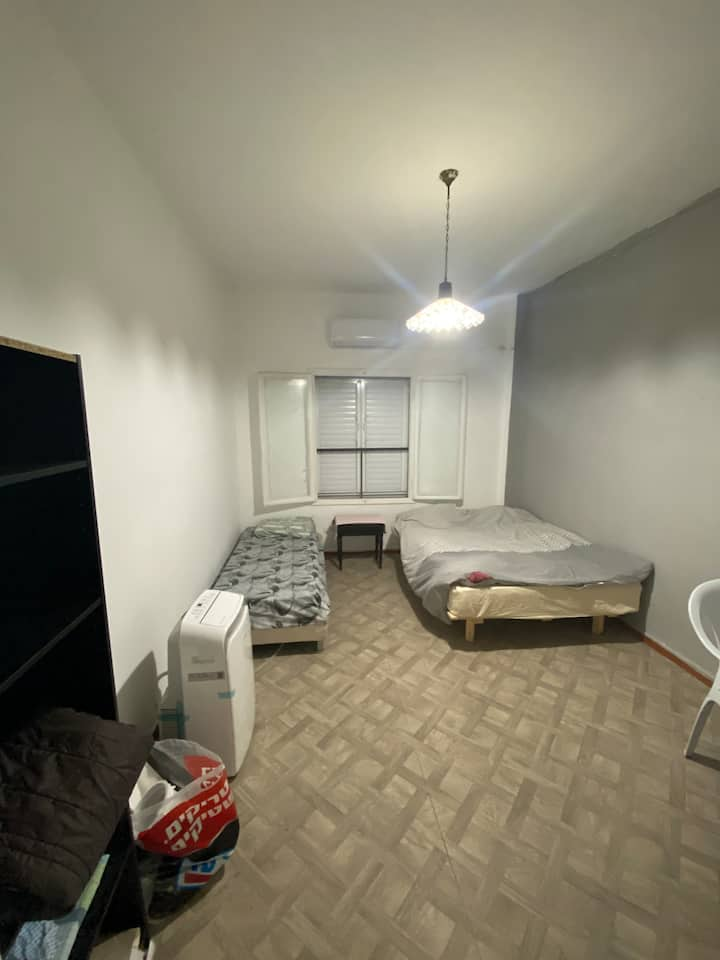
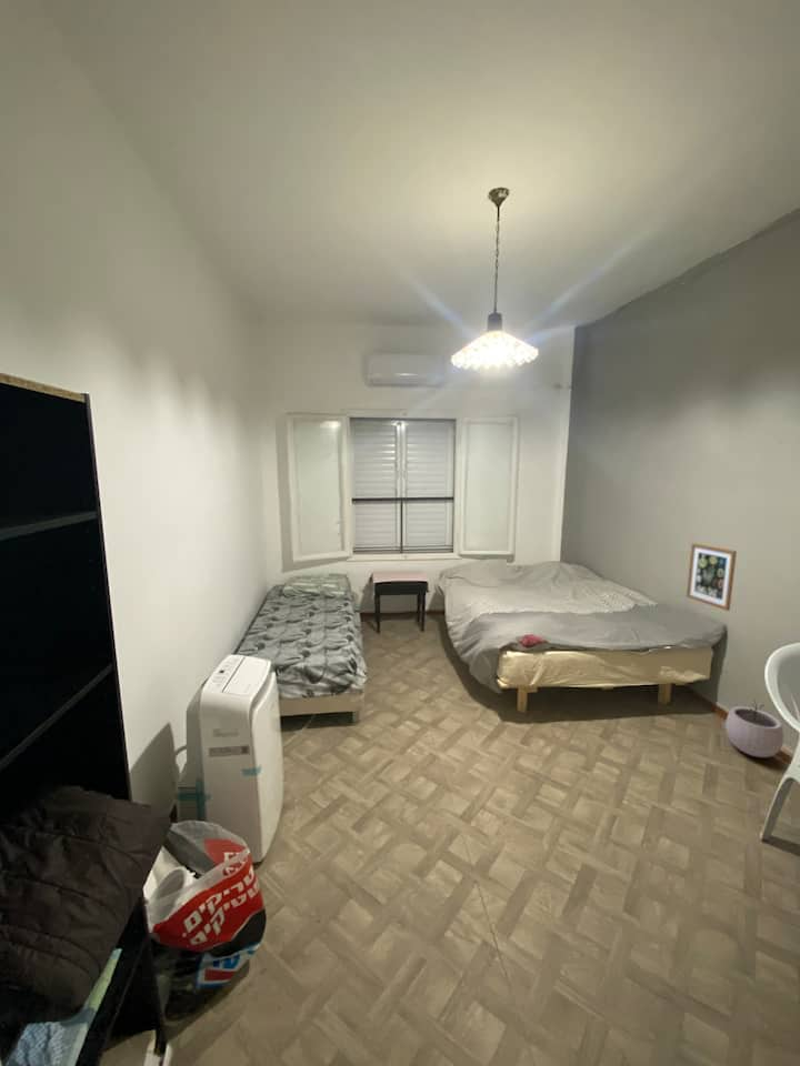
+ plant pot (753, 726)
+ wall art (709, 575)
